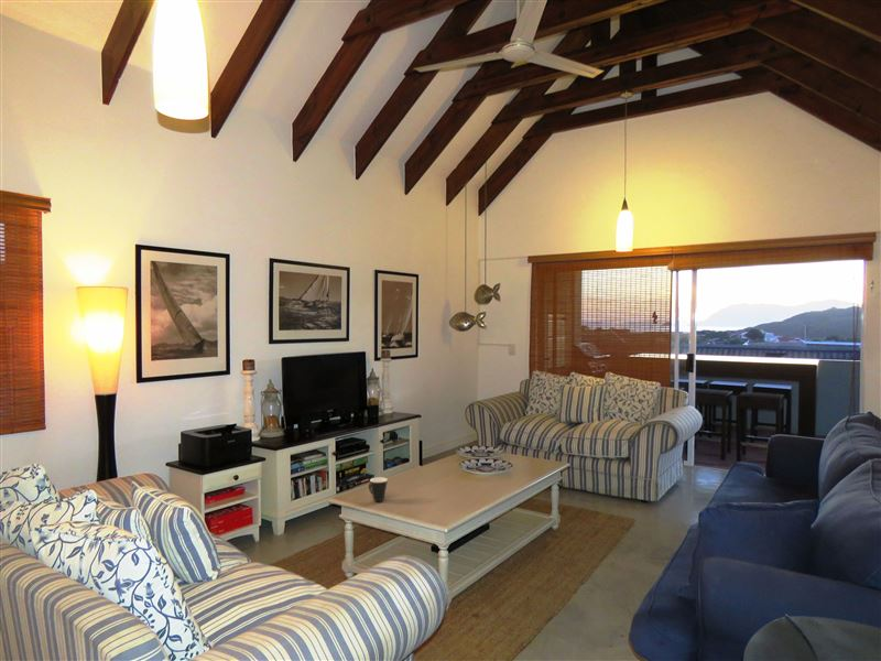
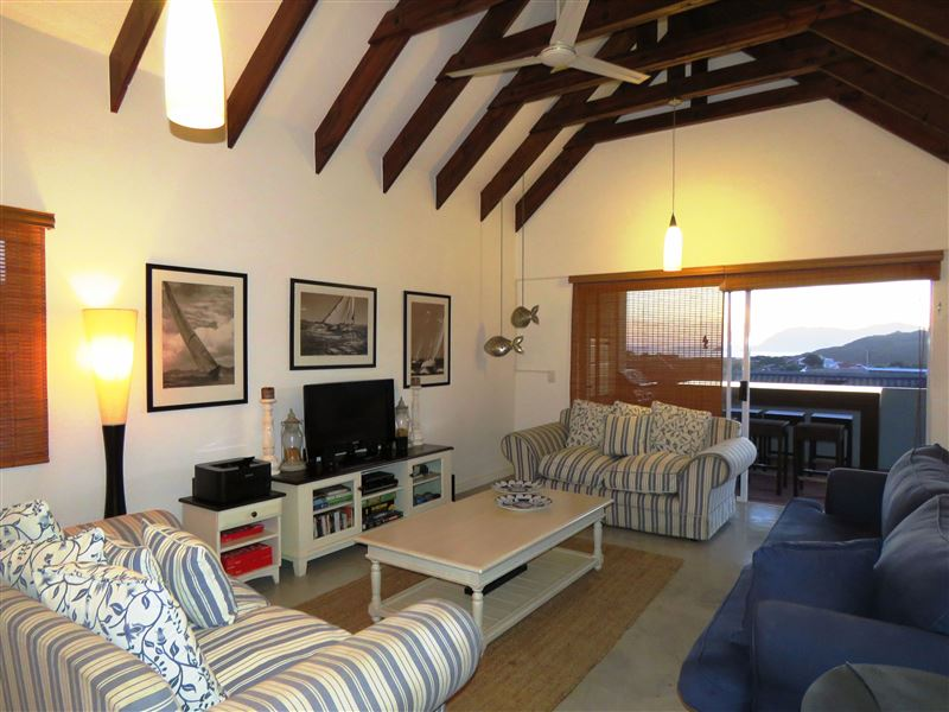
- mug (377, 489)
